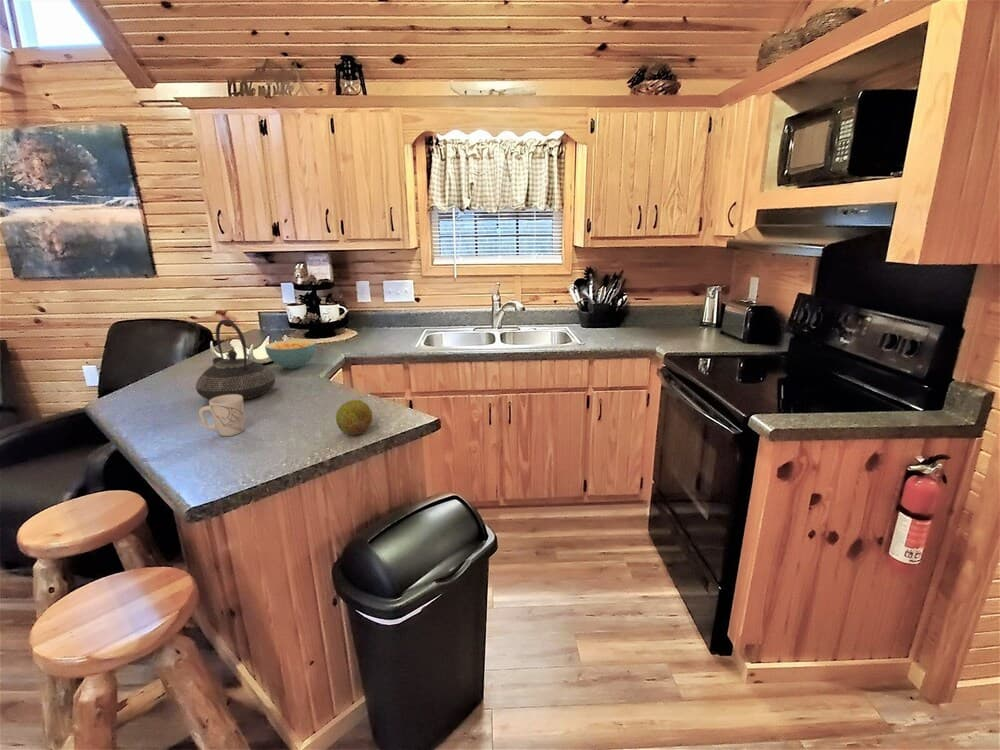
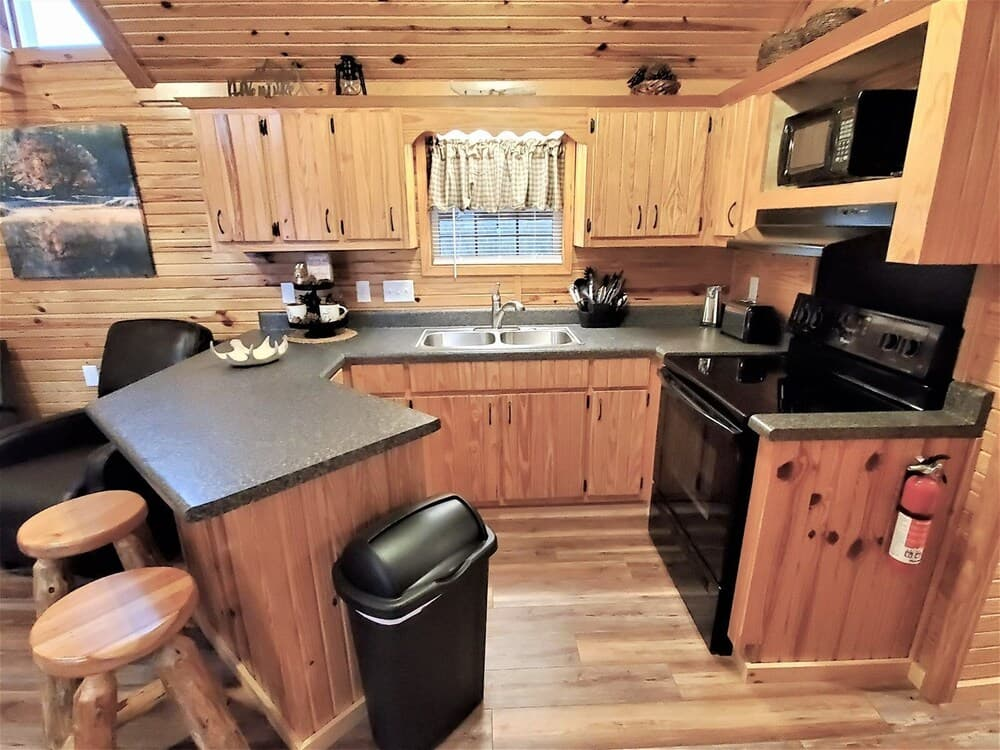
- fruit (355, 415)
- mug (222, 416)
- teapot (230, 357)
- cereal bowl (292, 355)
